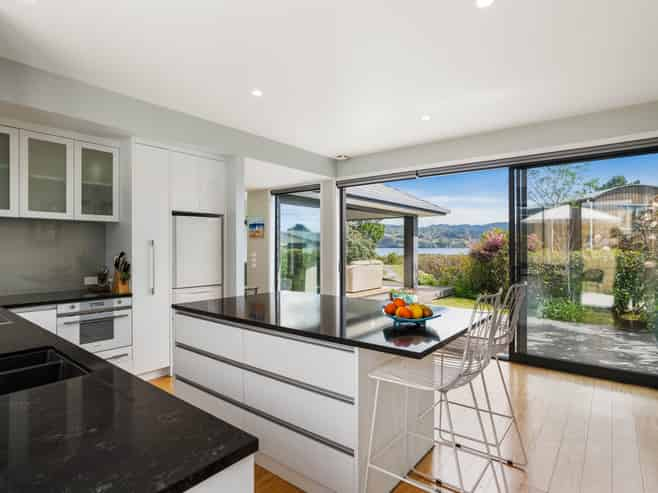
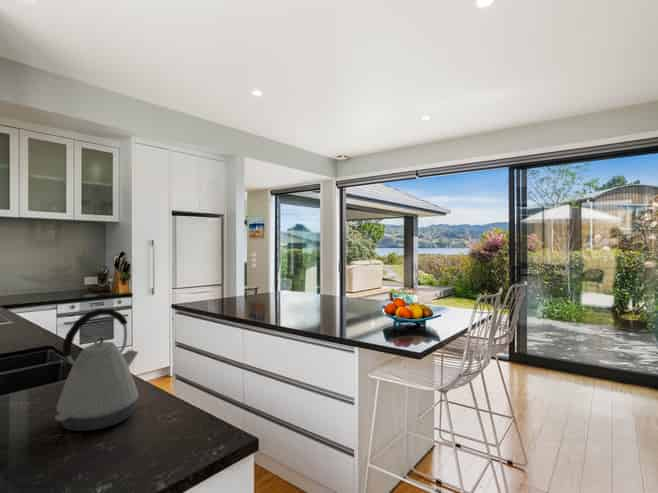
+ kettle (101, 363)
